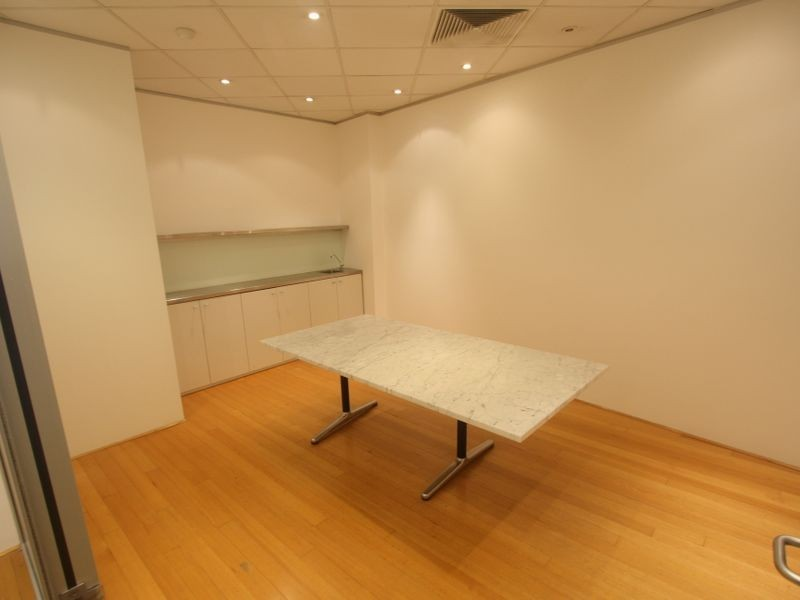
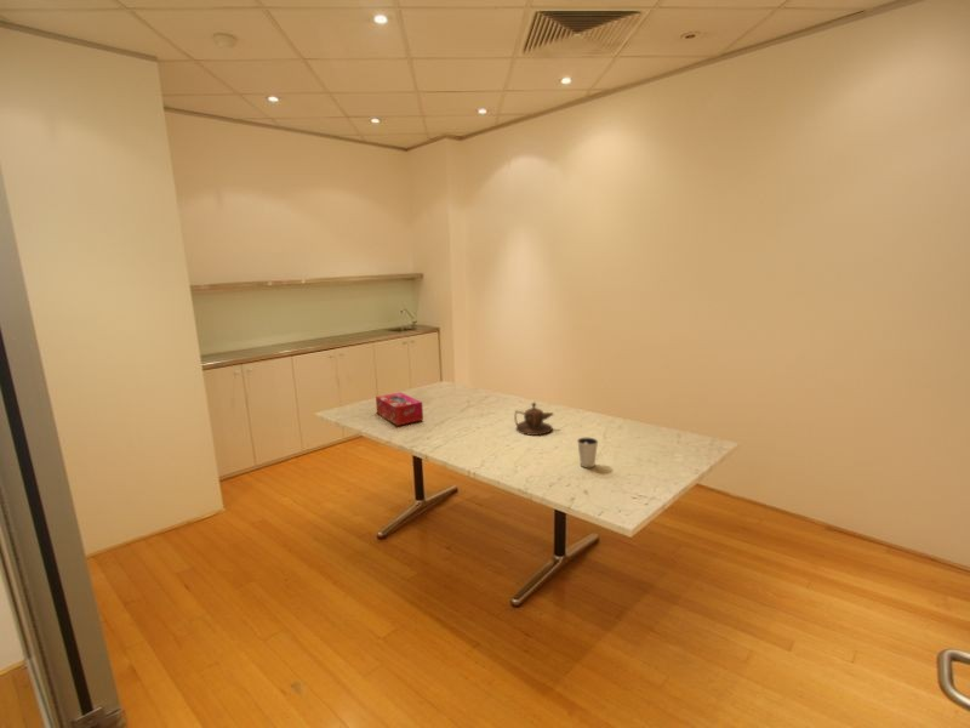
+ dixie cup (587, 453)
+ tissue box (398, 408)
+ teapot (534, 415)
